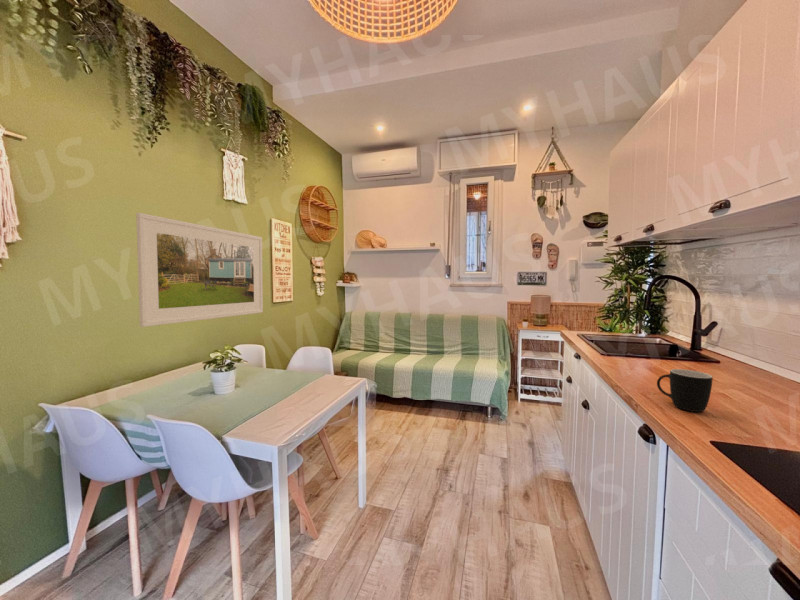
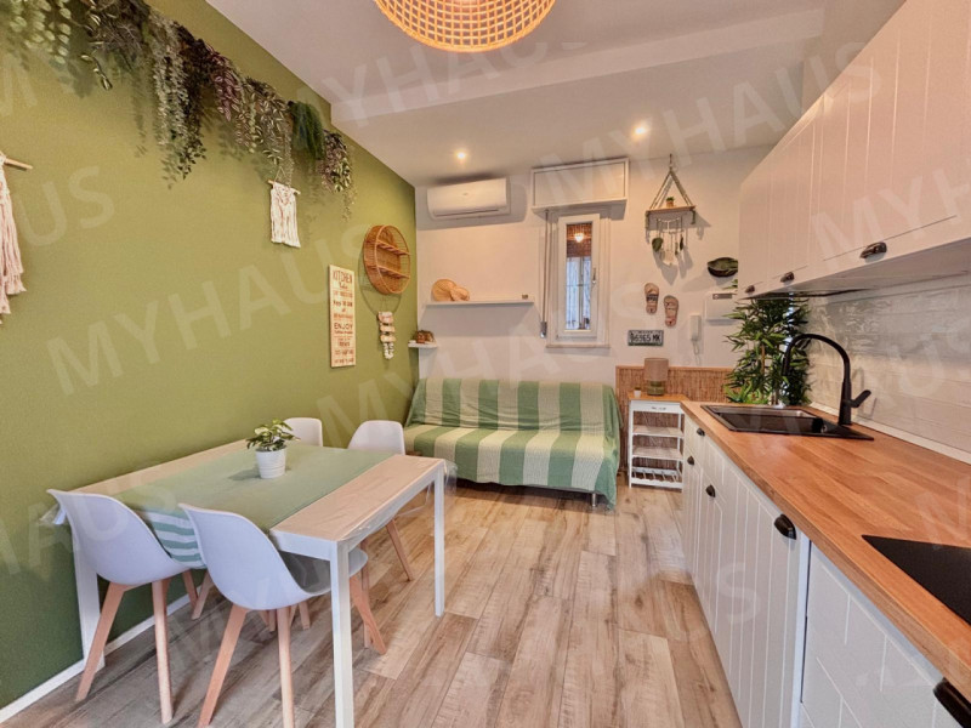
- mug (682, 389)
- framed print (212, 273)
